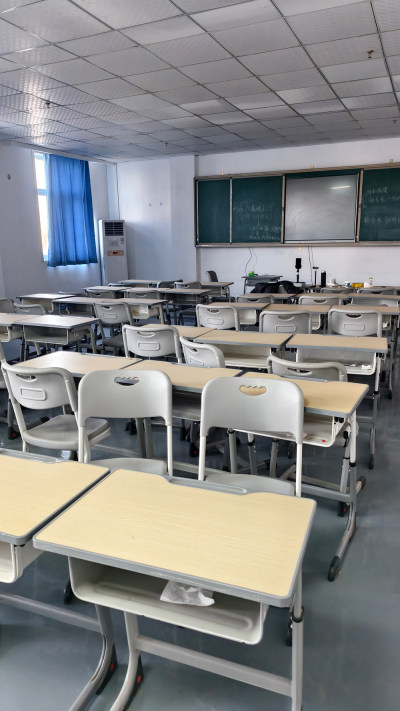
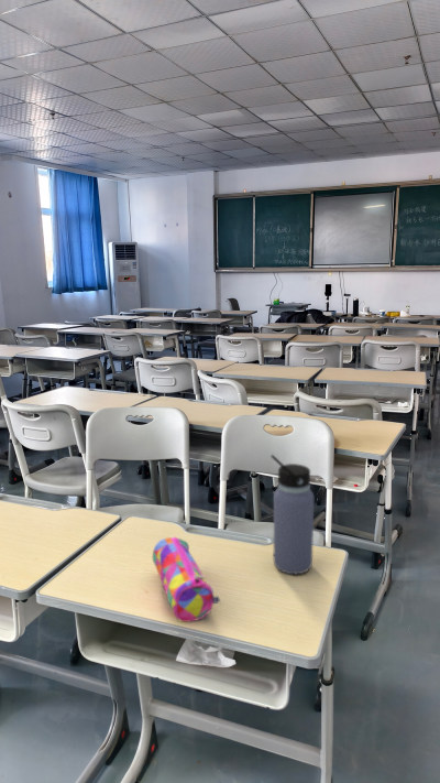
+ pencil case (182, 575)
+ water bottle (292, 511)
